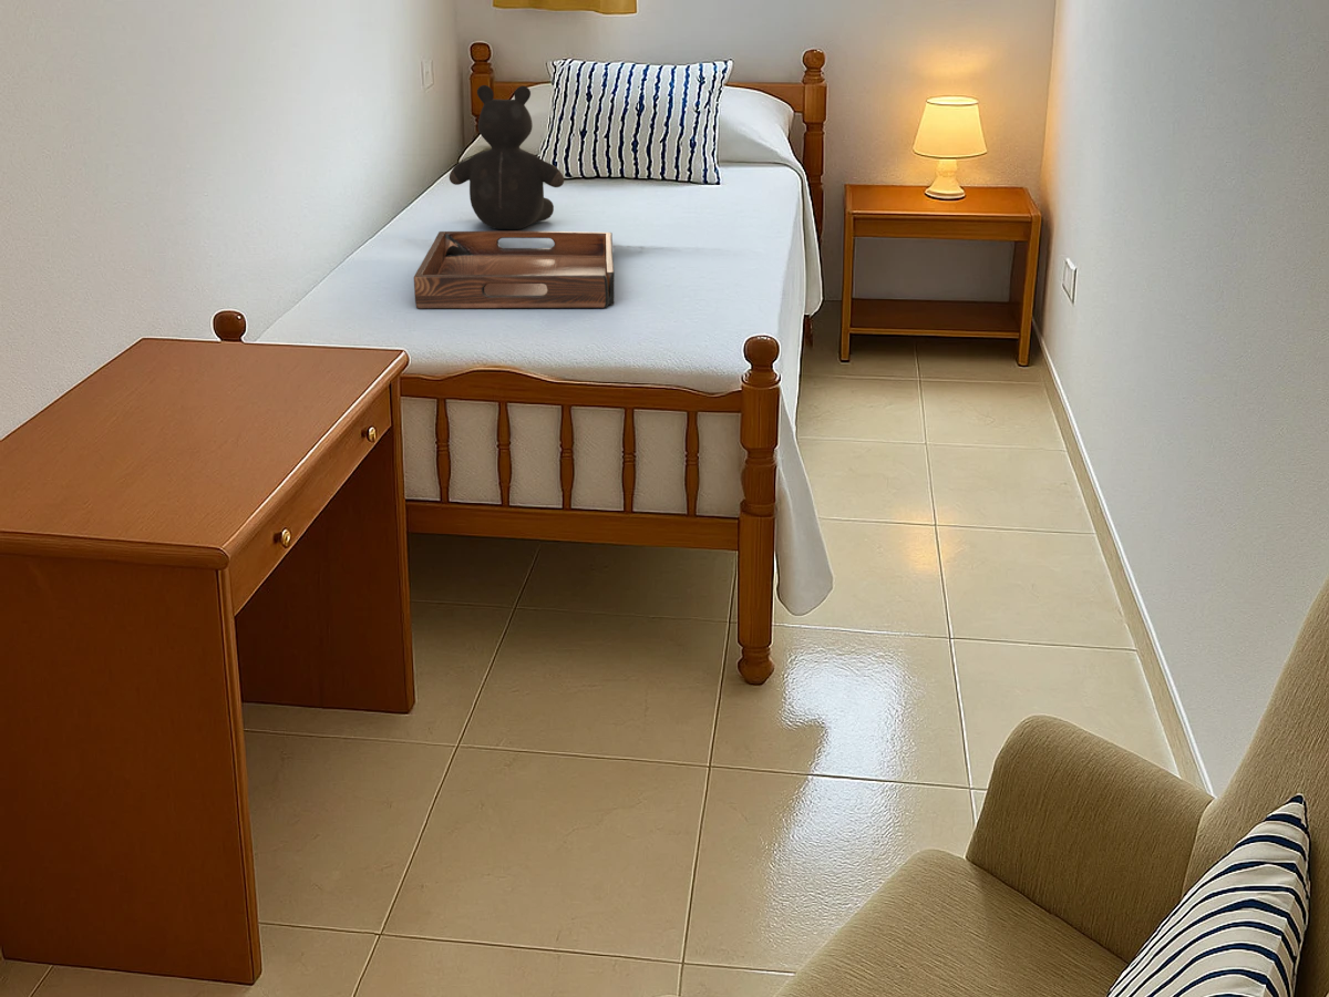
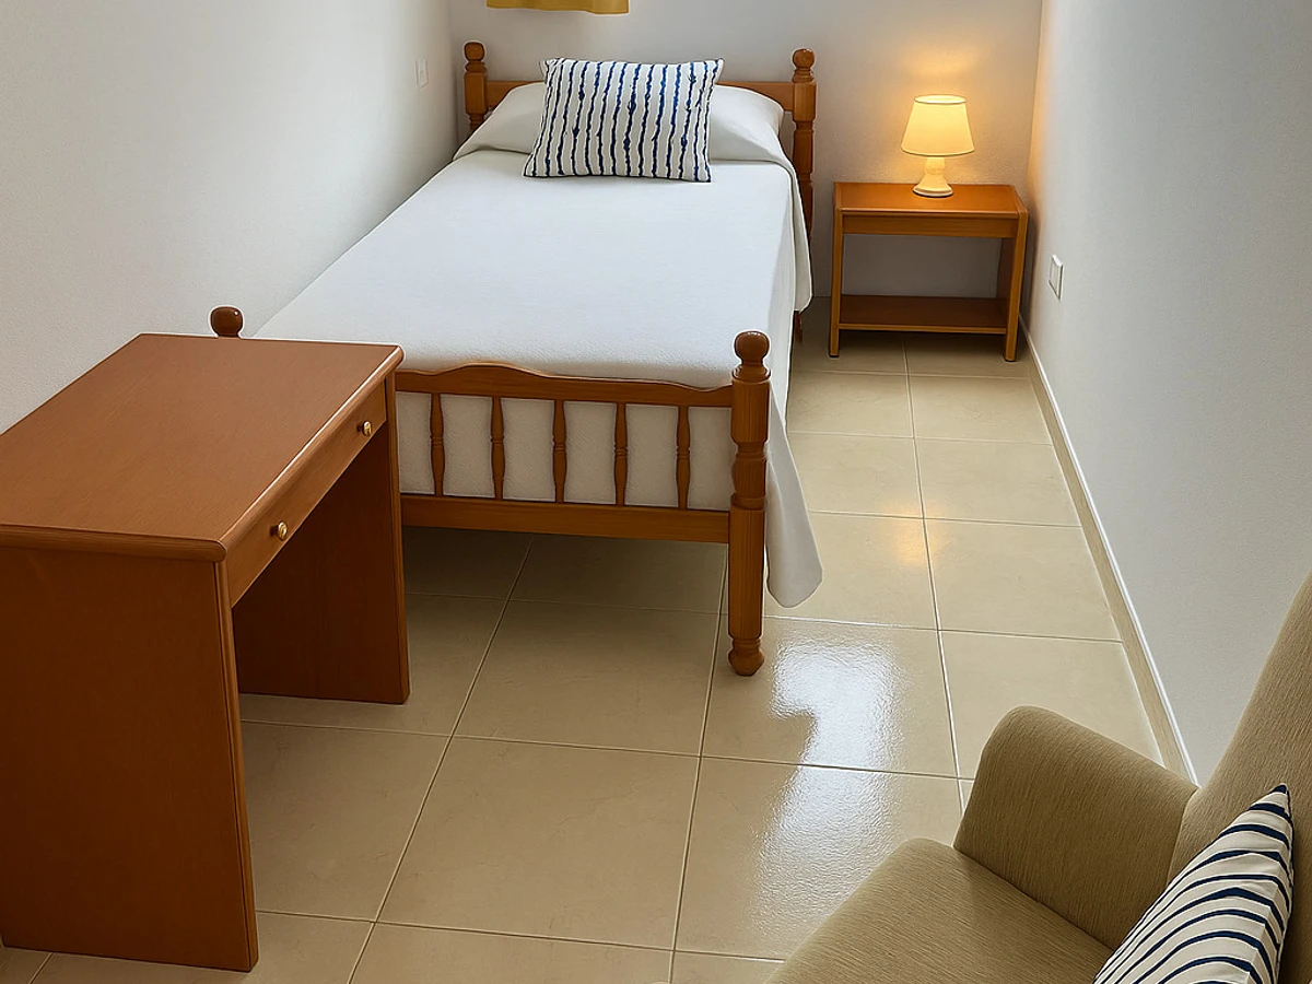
- serving tray (521, 266)
- teddy bear (509, 155)
